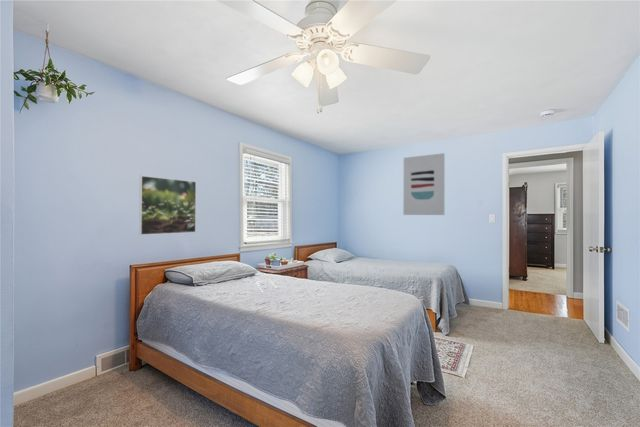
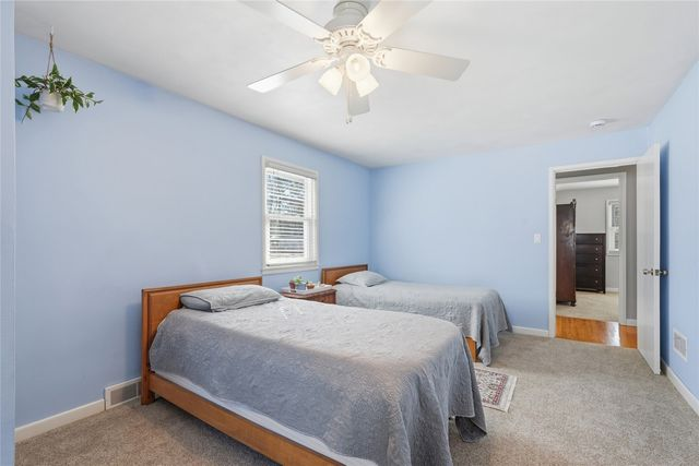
- wall art (423, 185)
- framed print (169, 206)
